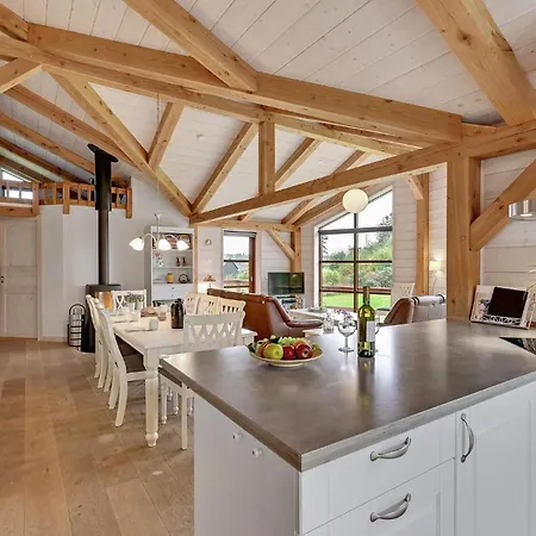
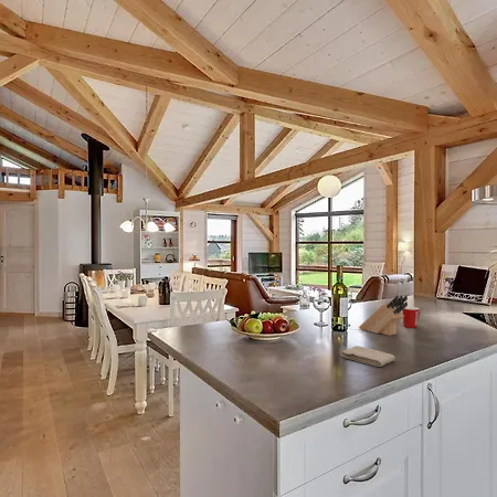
+ washcloth (367, 355)
+ mug (412, 316)
+ knife block (383, 313)
